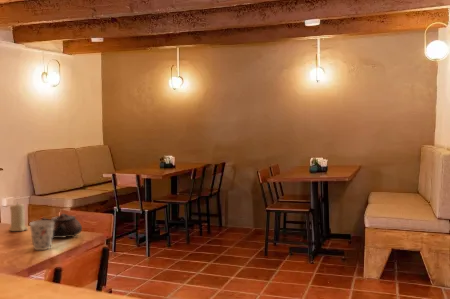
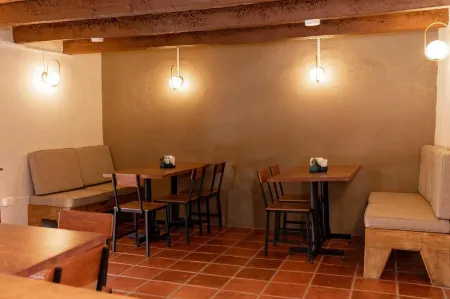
- cup (42, 235)
- candle (18, 216)
- teapot (64, 224)
